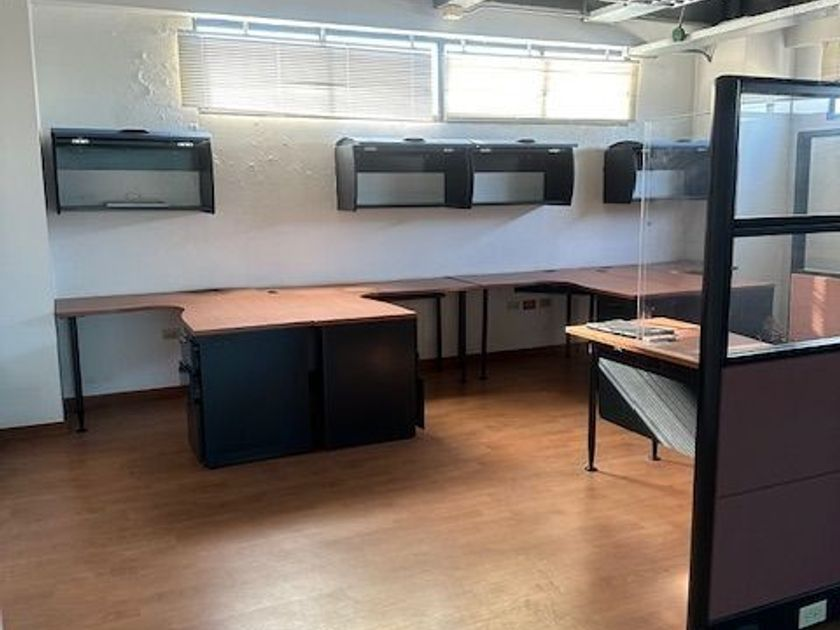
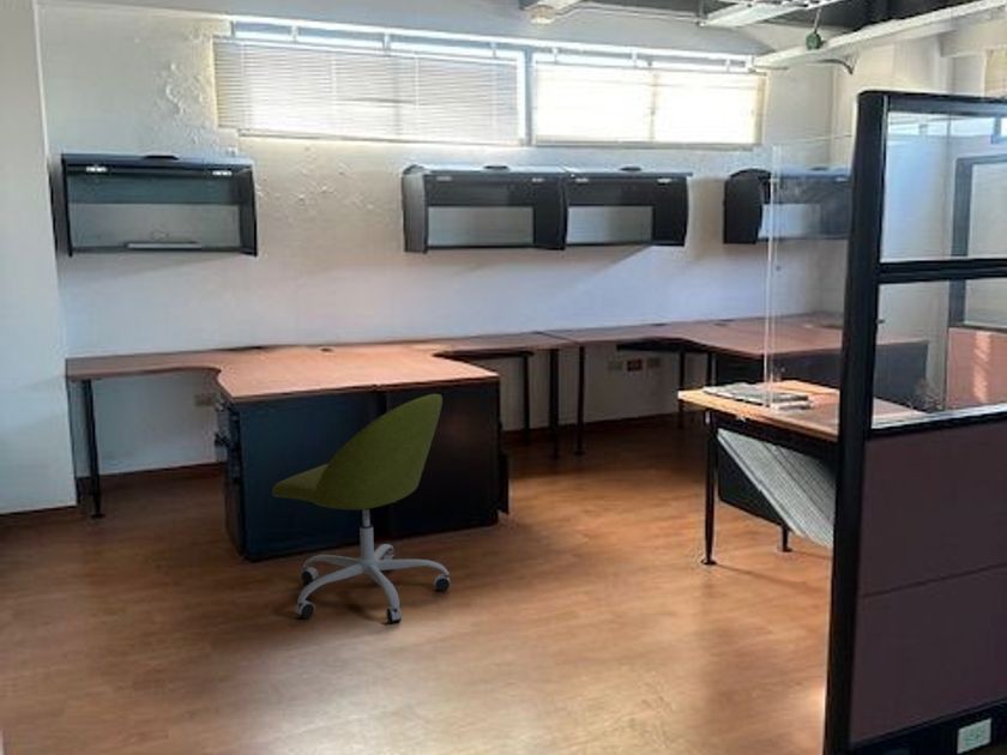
+ office chair (362, 494)
